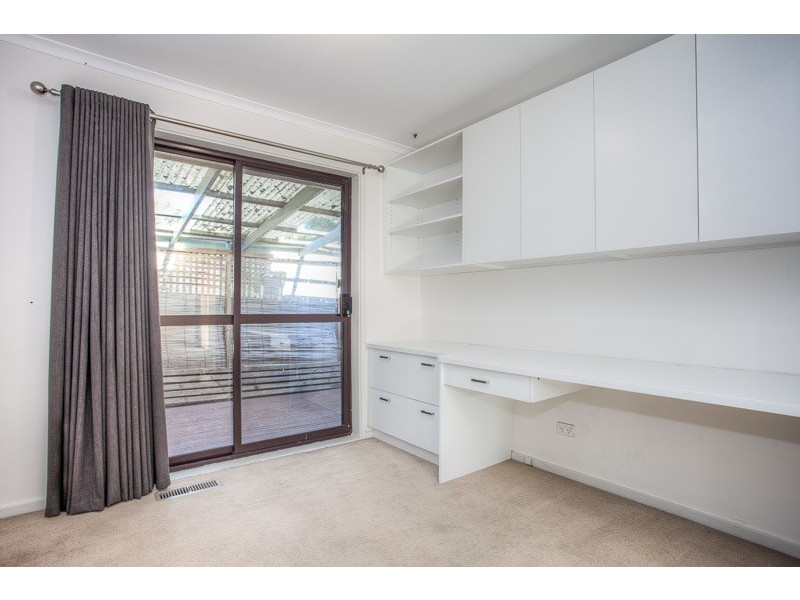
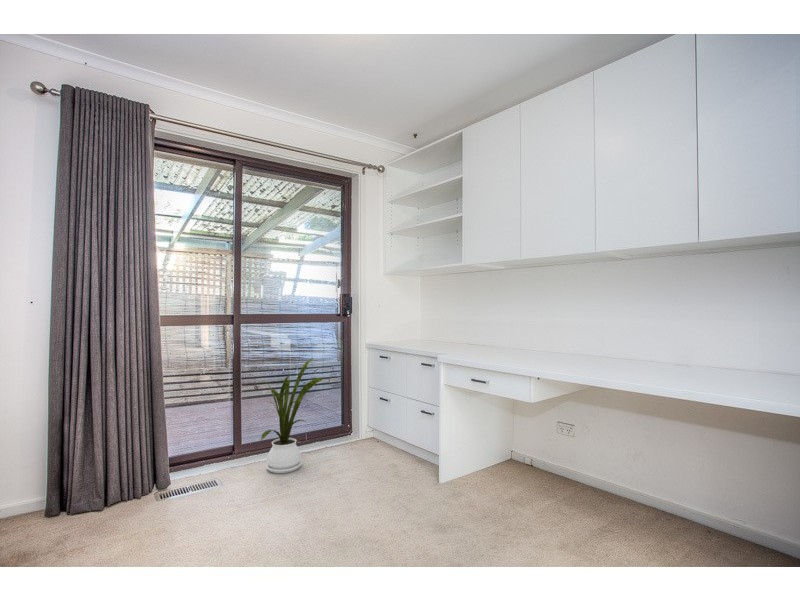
+ house plant (288, 413)
